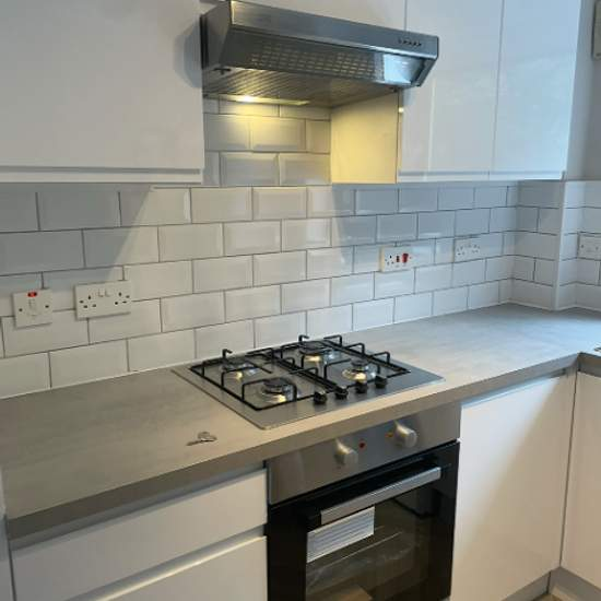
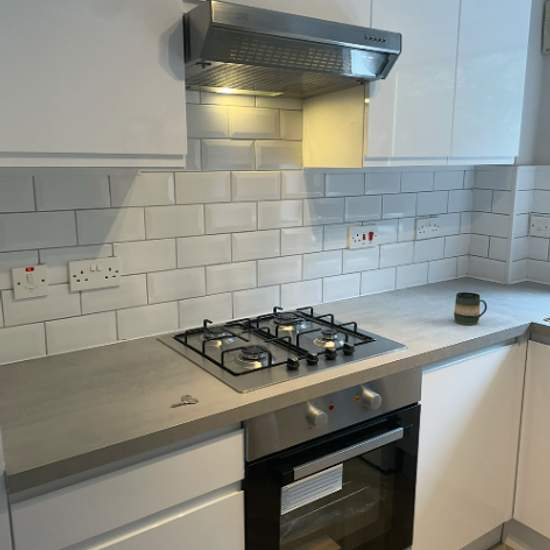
+ mug (471, 309)
